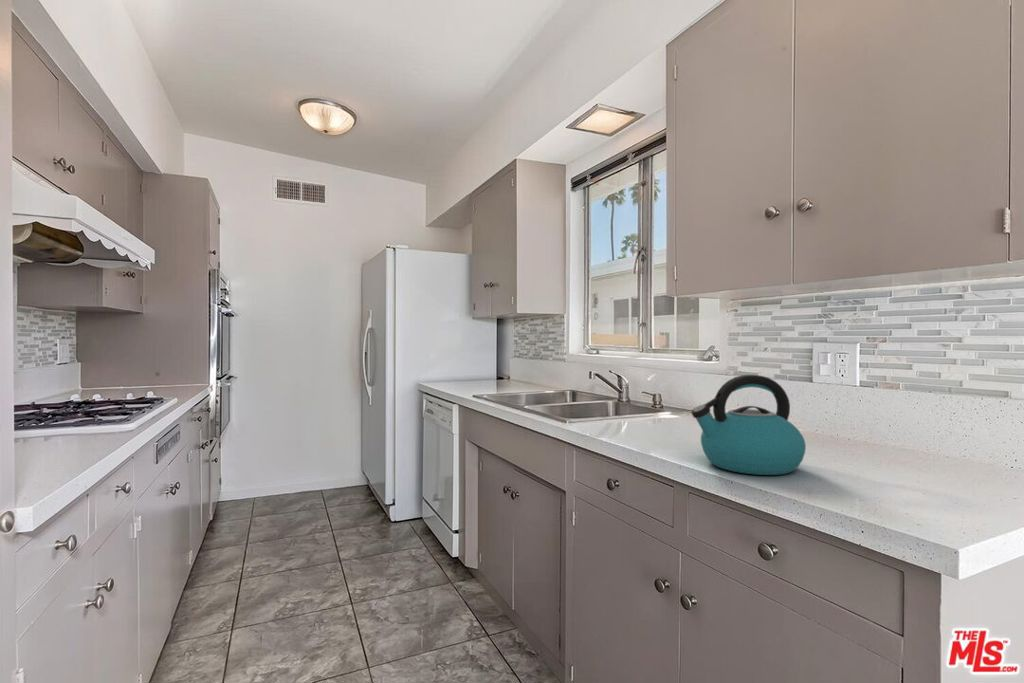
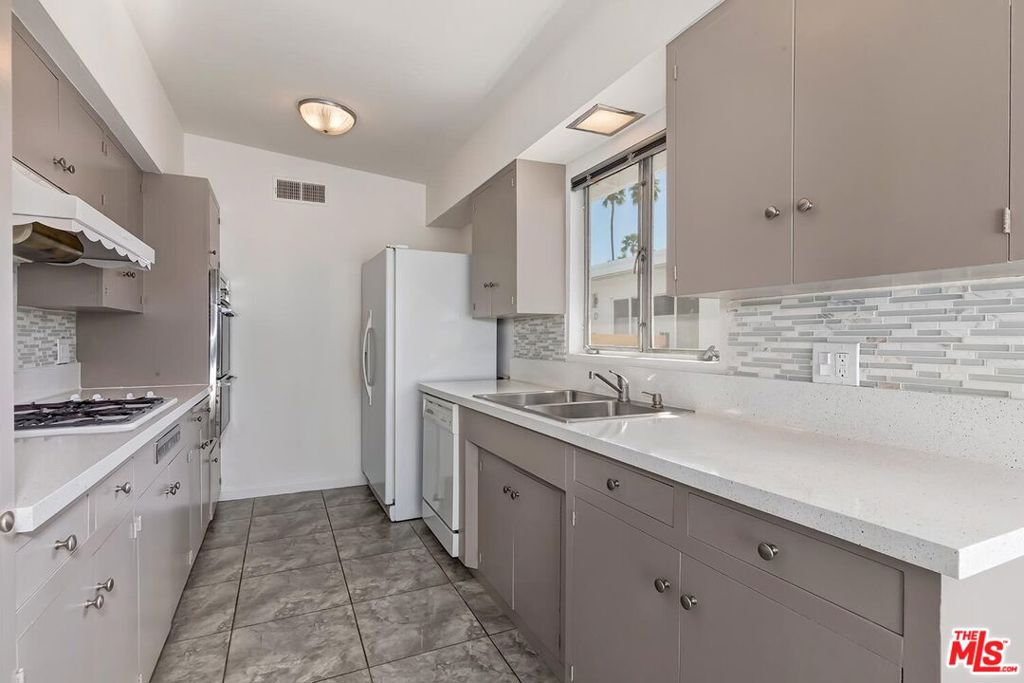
- kettle (744, 420)
